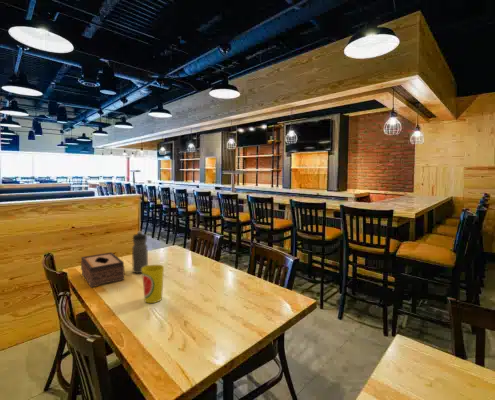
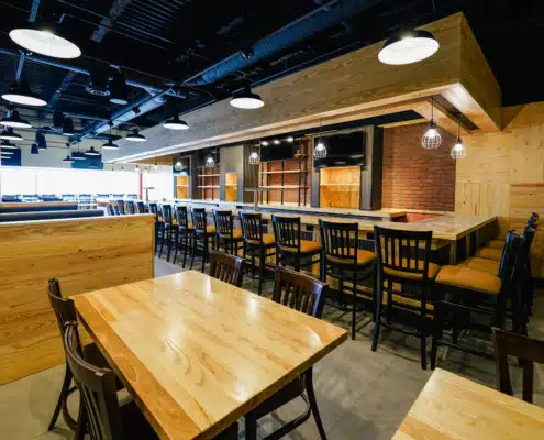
- cup (153, 283)
- water bottle (140, 251)
- tissue box (102, 268)
